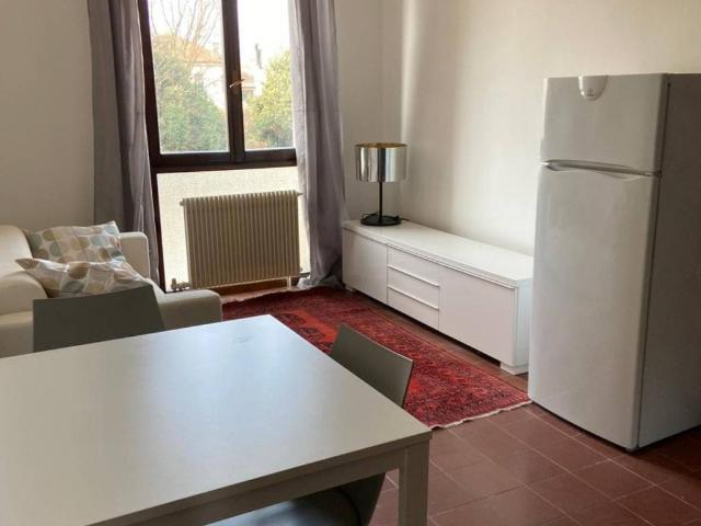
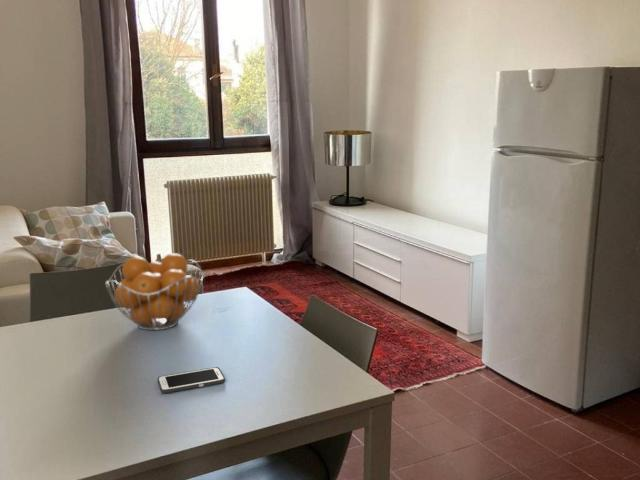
+ fruit basket (156, 290)
+ cell phone (191, 379)
